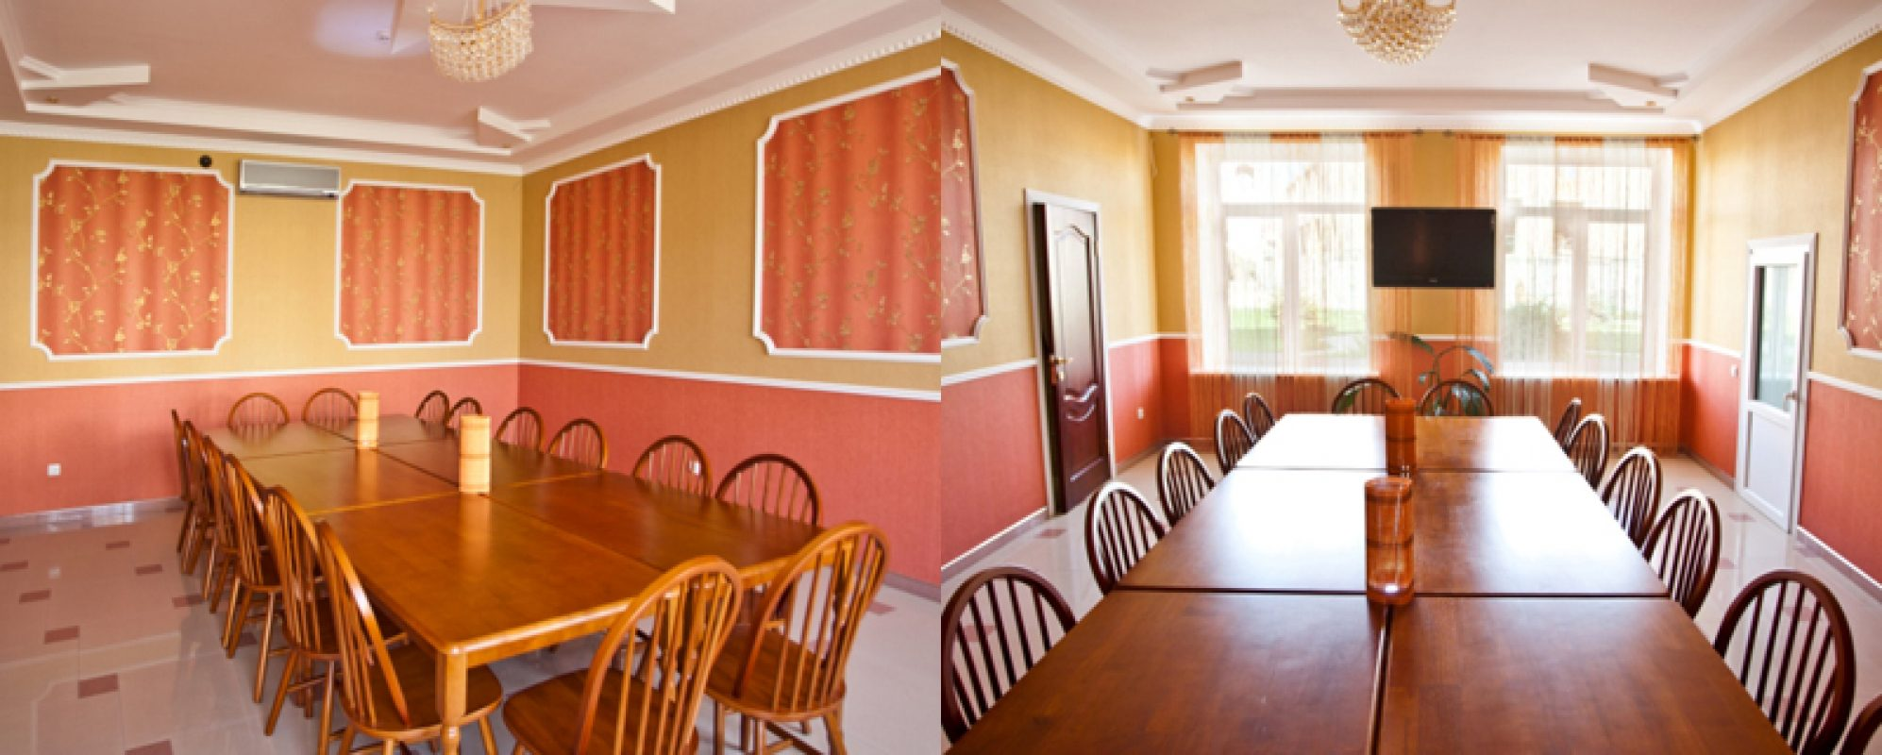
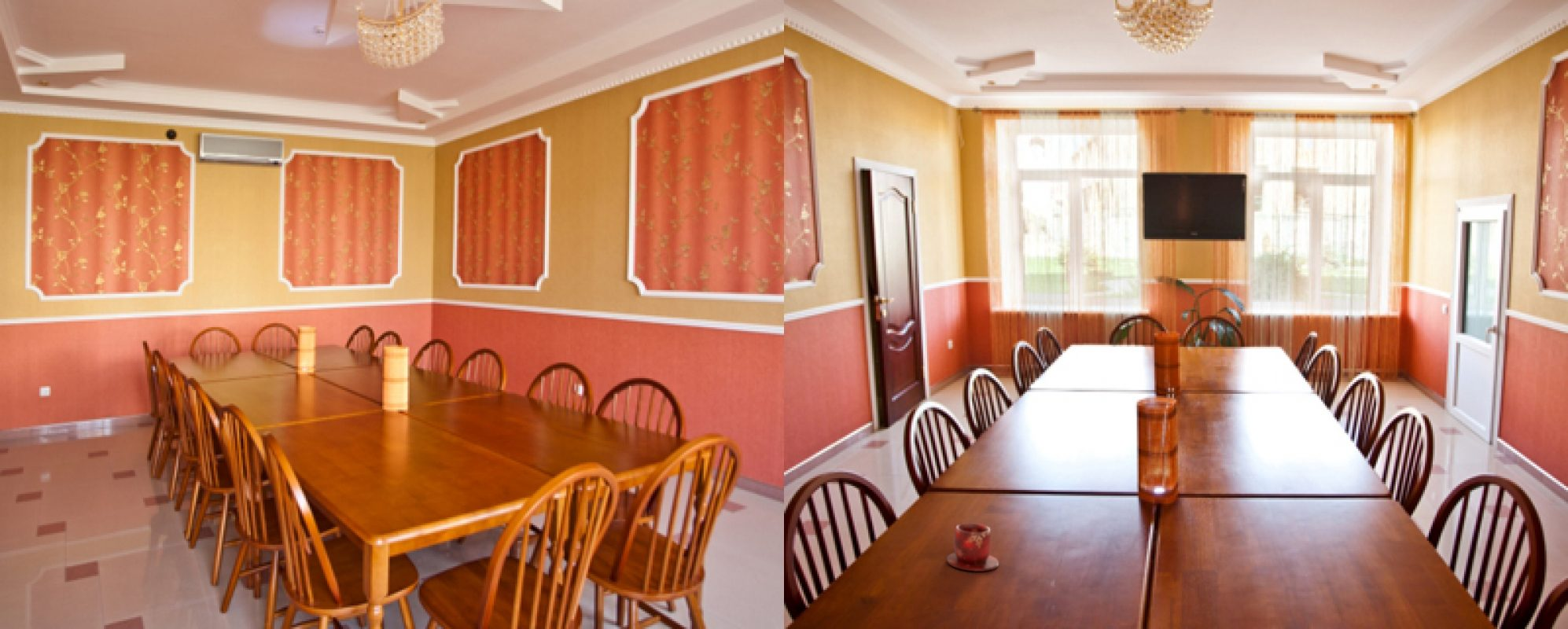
+ teacup (972, 544)
